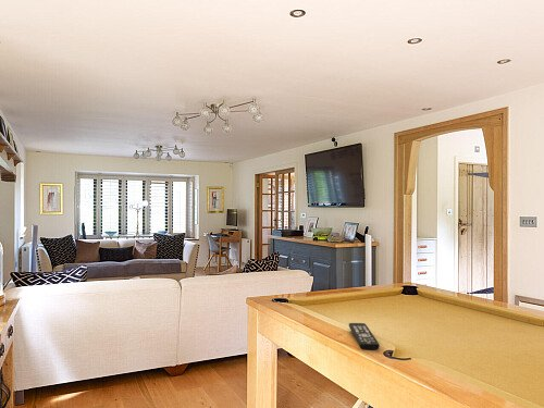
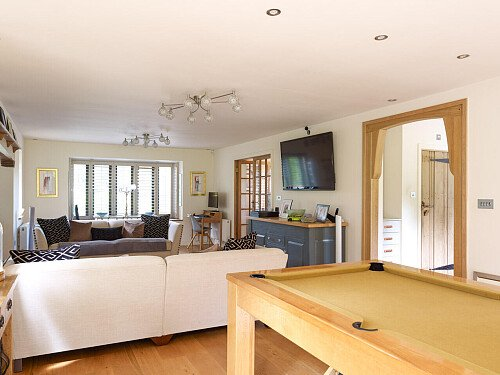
- remote control (362, 335)
